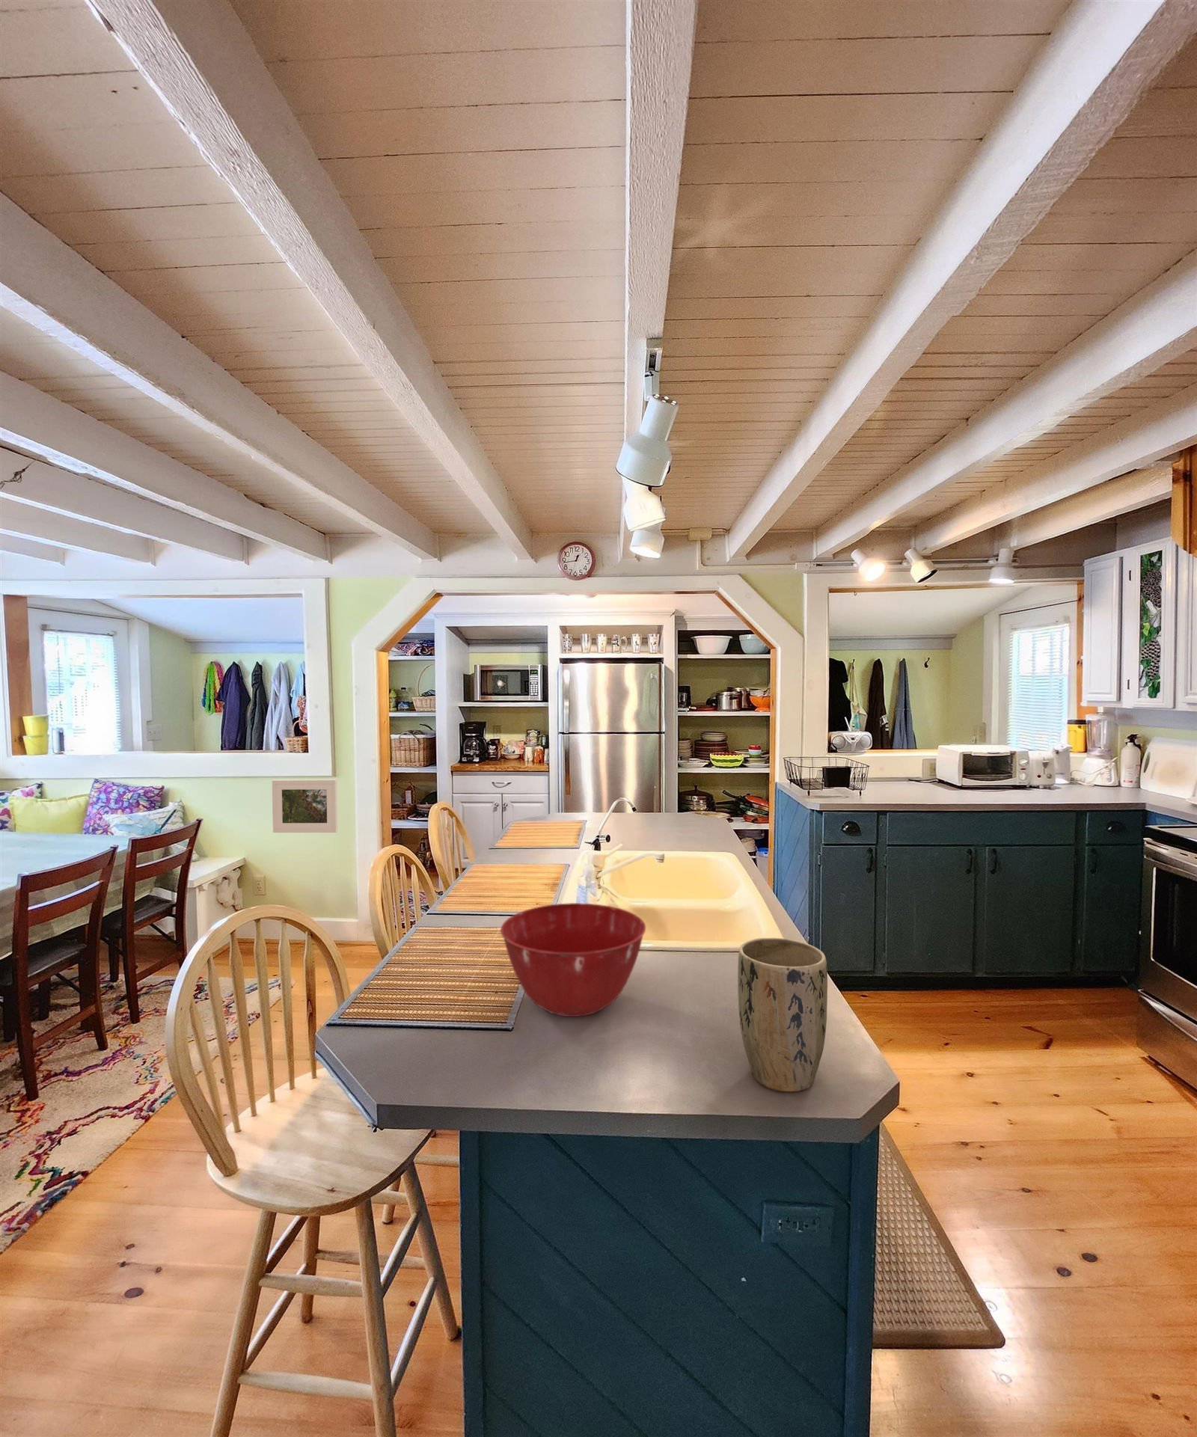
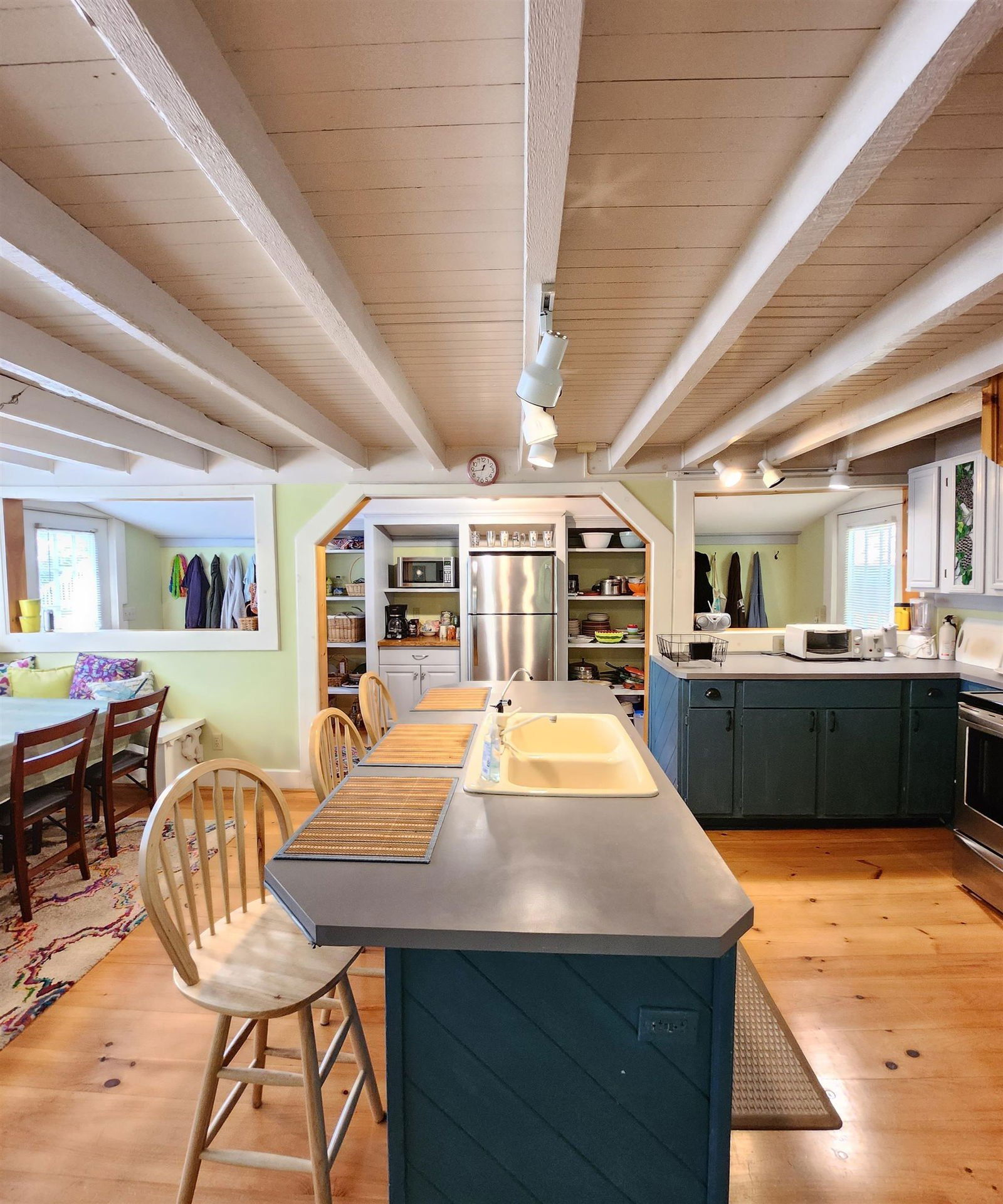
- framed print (304, 806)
- plant pot (780, 1013)
- mixing bowl (574, 963)
